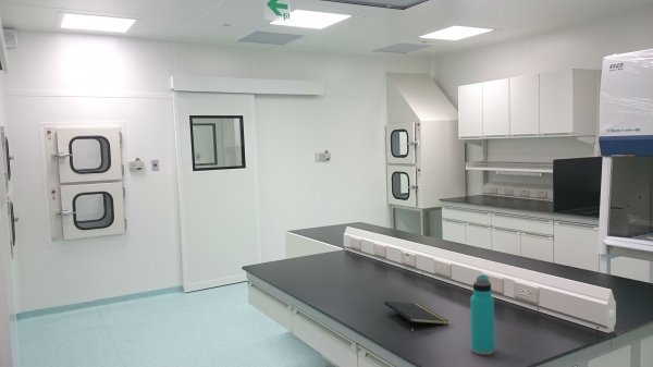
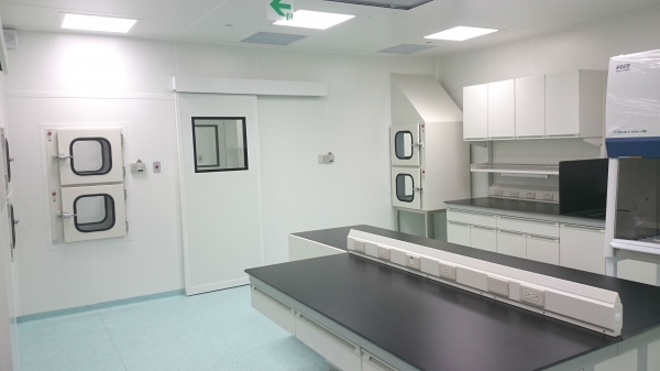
- water bottle (482, 314)
- notepad (415, 311)
